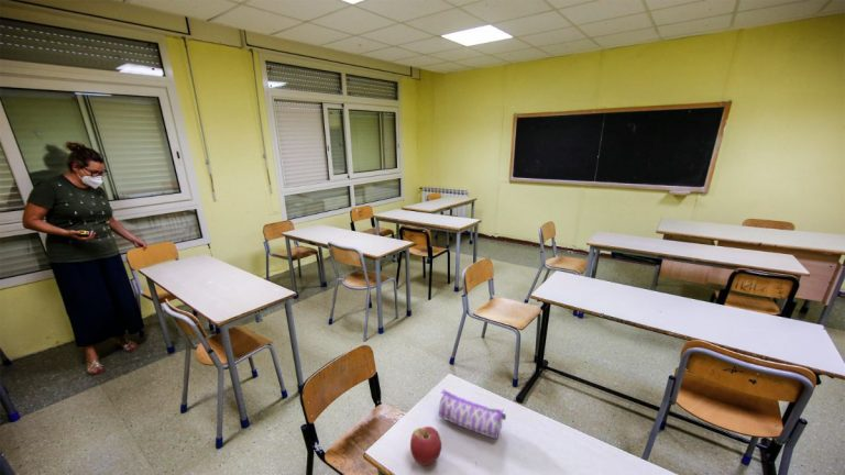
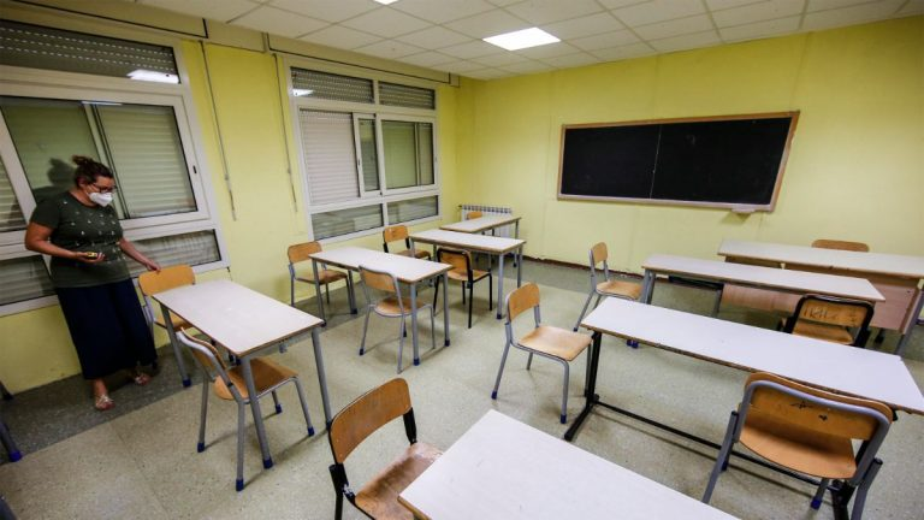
- apple (426, 445)
- pencil case (470, 412)
